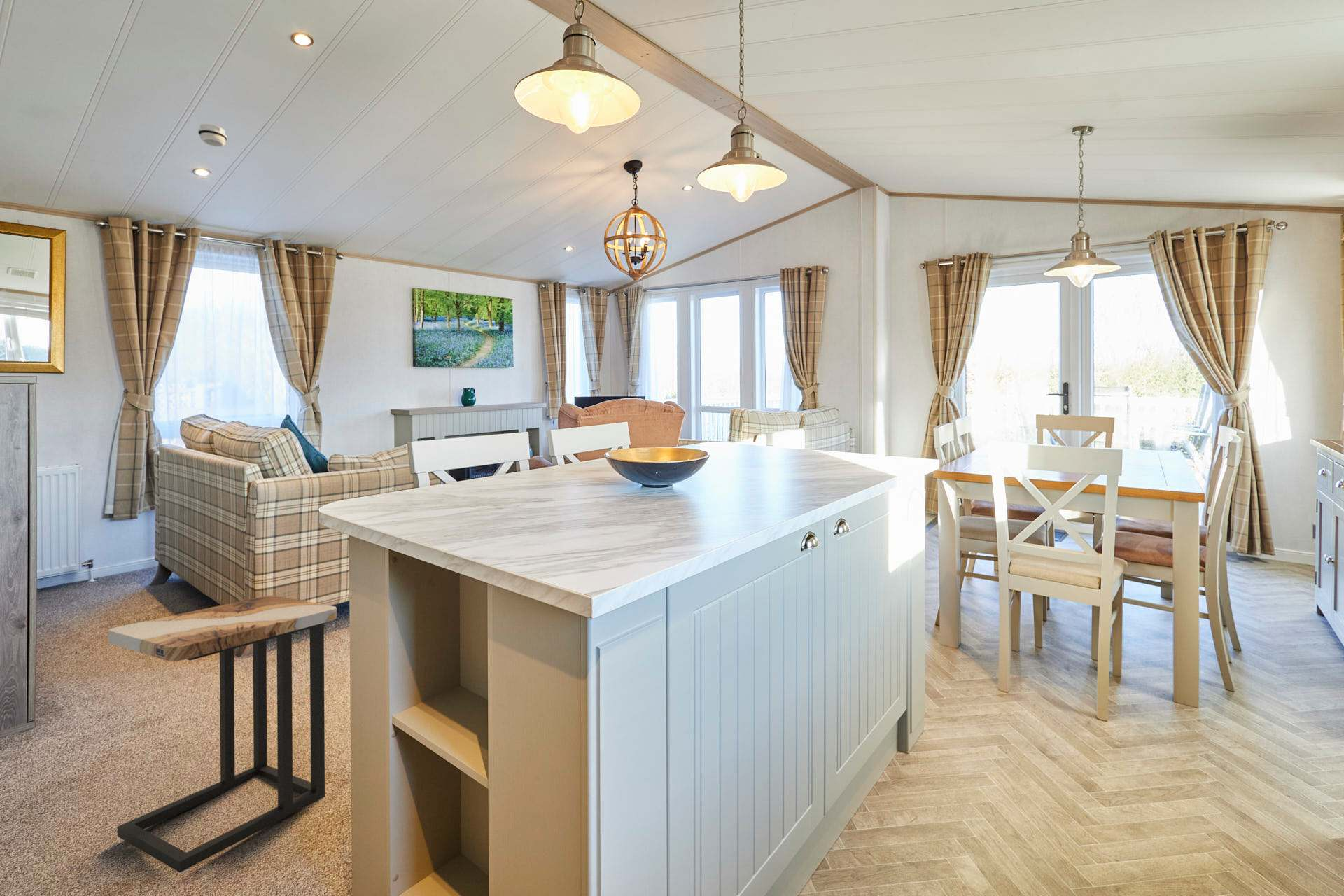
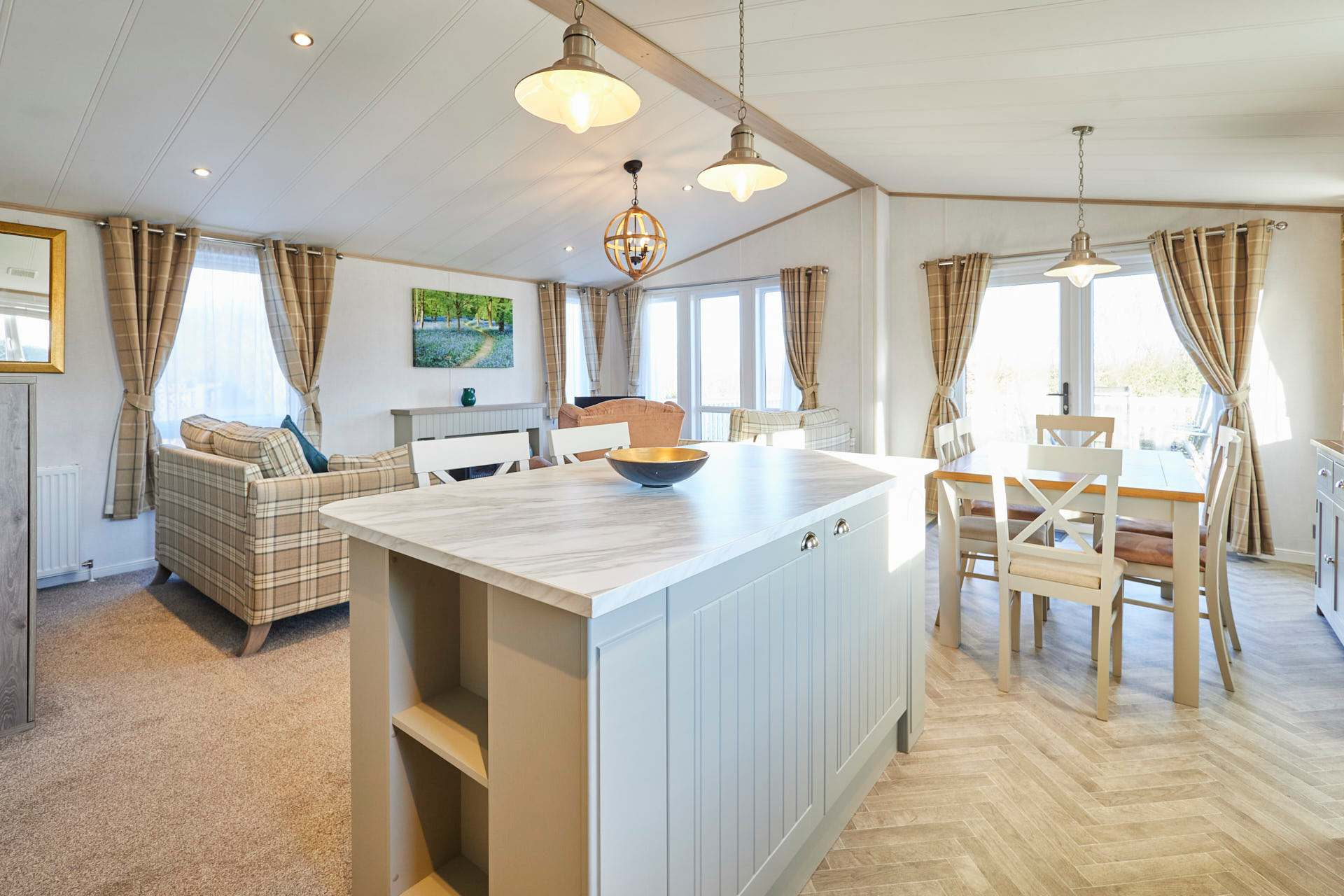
- side table (230, 716)
- smoke detector (213, 135)
